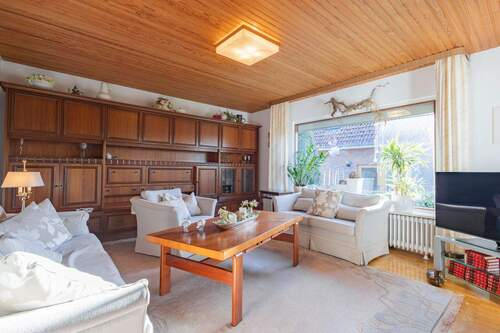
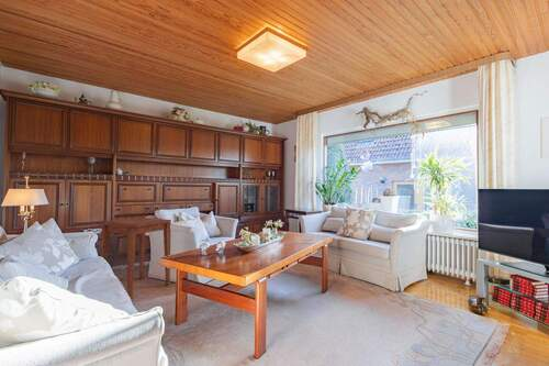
+ side table (134, 254)
